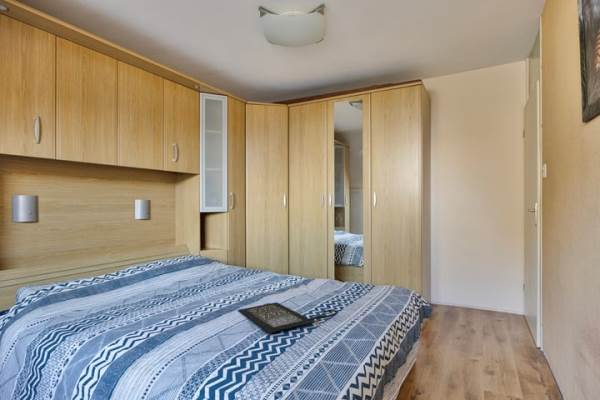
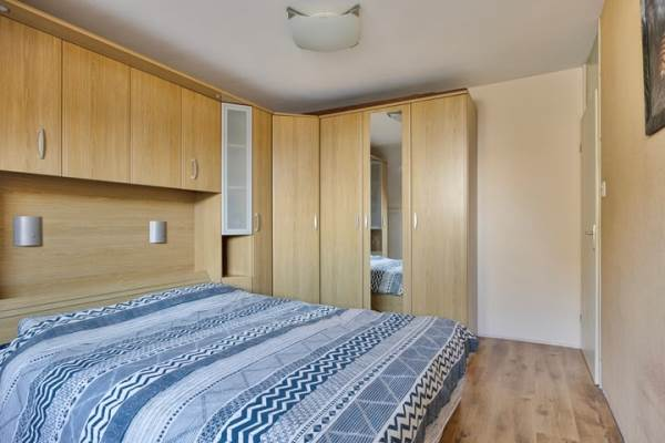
- clutch bag (277, 315)
